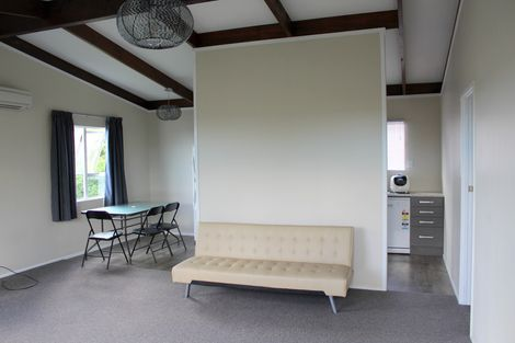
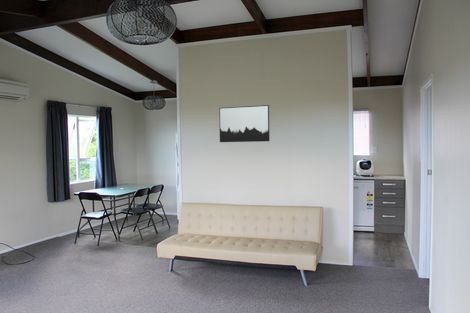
+ wall art (243, 124)
